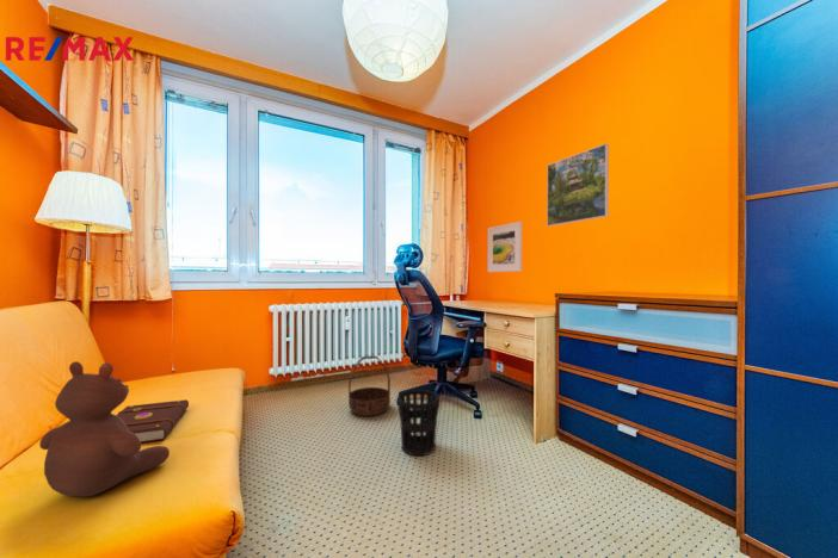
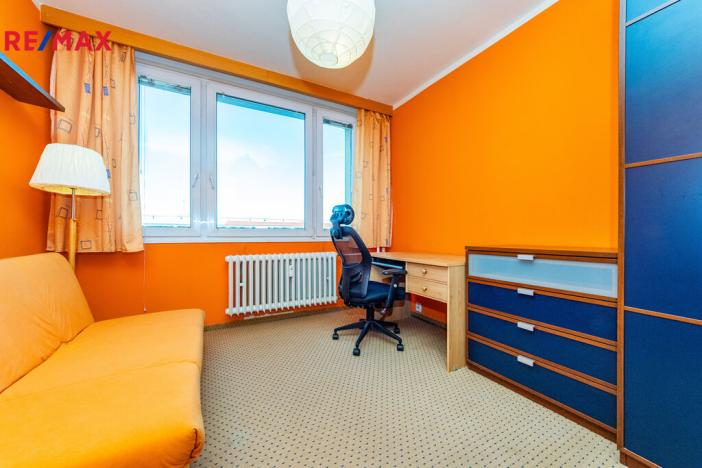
- book (144, 420)
- basket (369, 388)
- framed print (574, 188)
- wastebasket (418, 423)
- stuffed bear (110, 418)
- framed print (504, 248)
